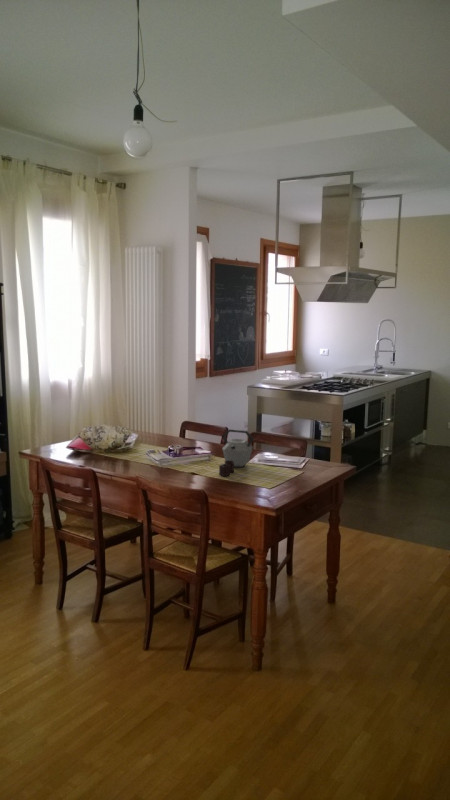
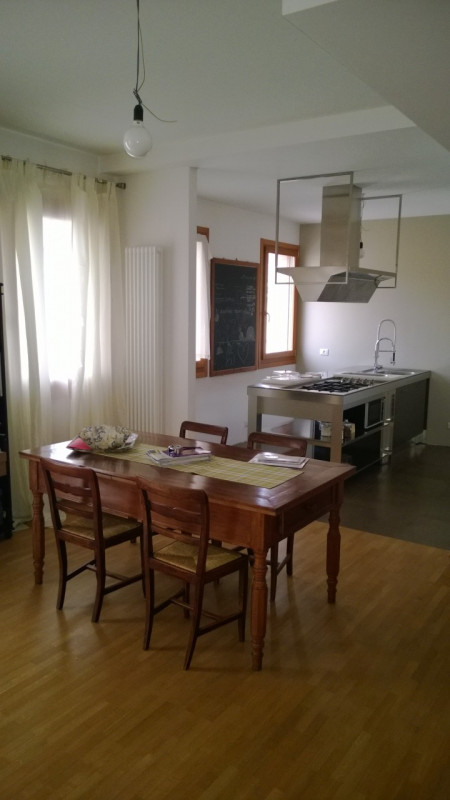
- kettle (232, 451)
